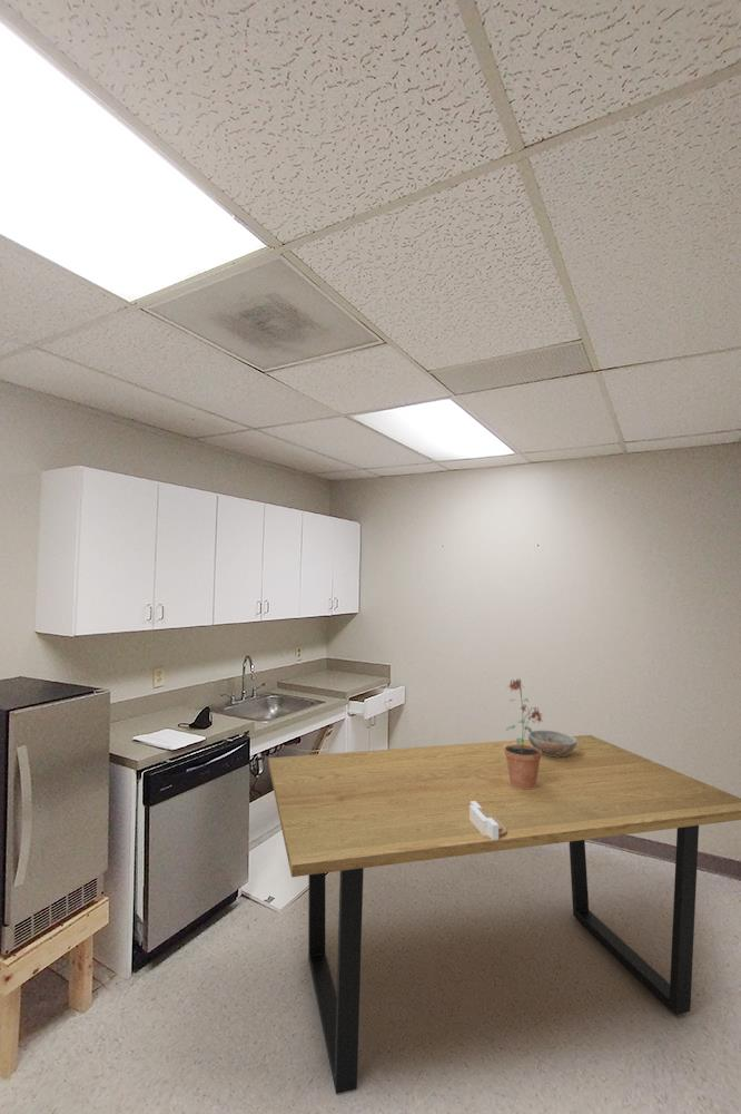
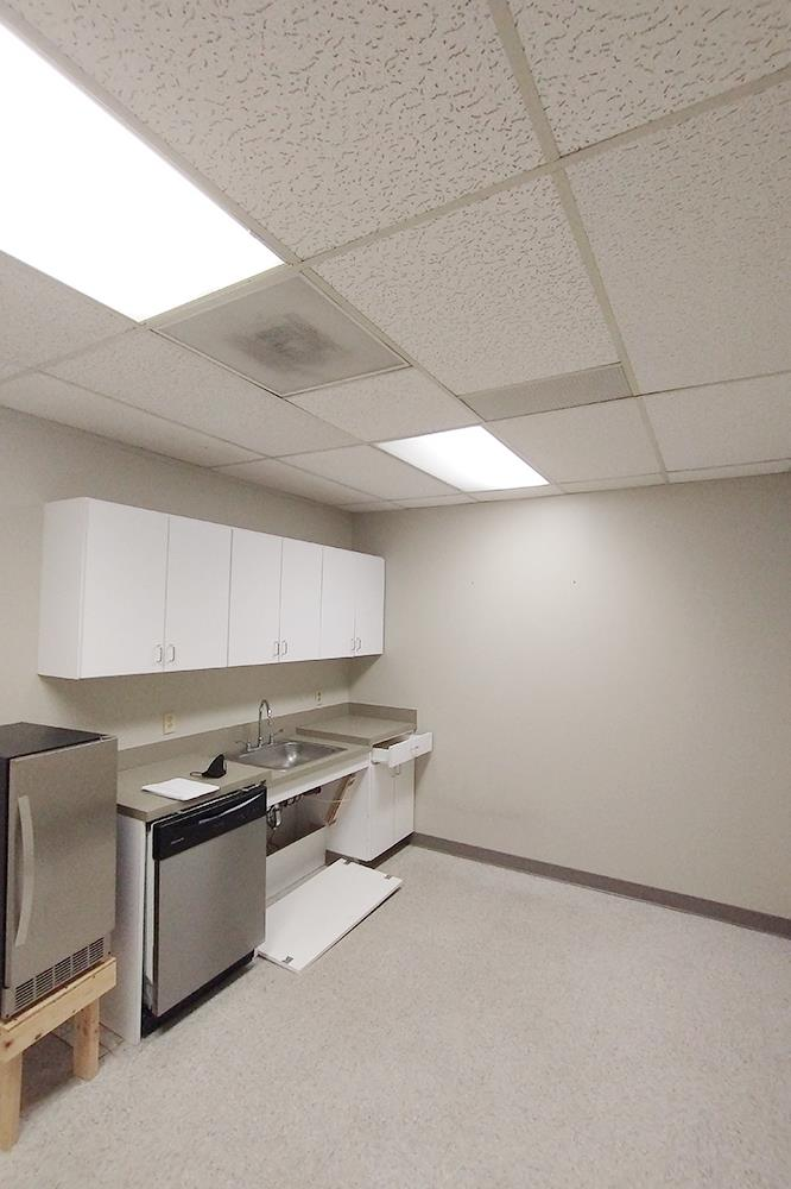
- bowl (552, 744)
- potted plant (525, 729)
- architectural model (488, 818)
- dining table (482, 852)
